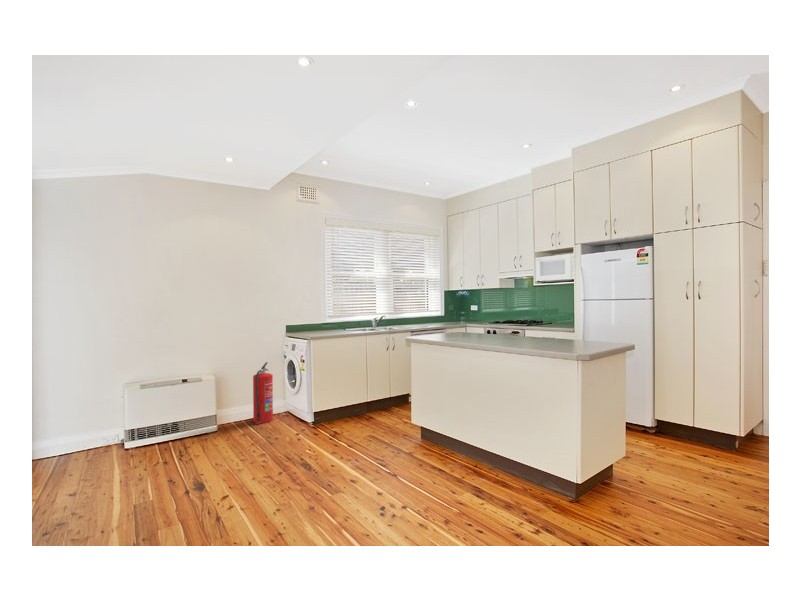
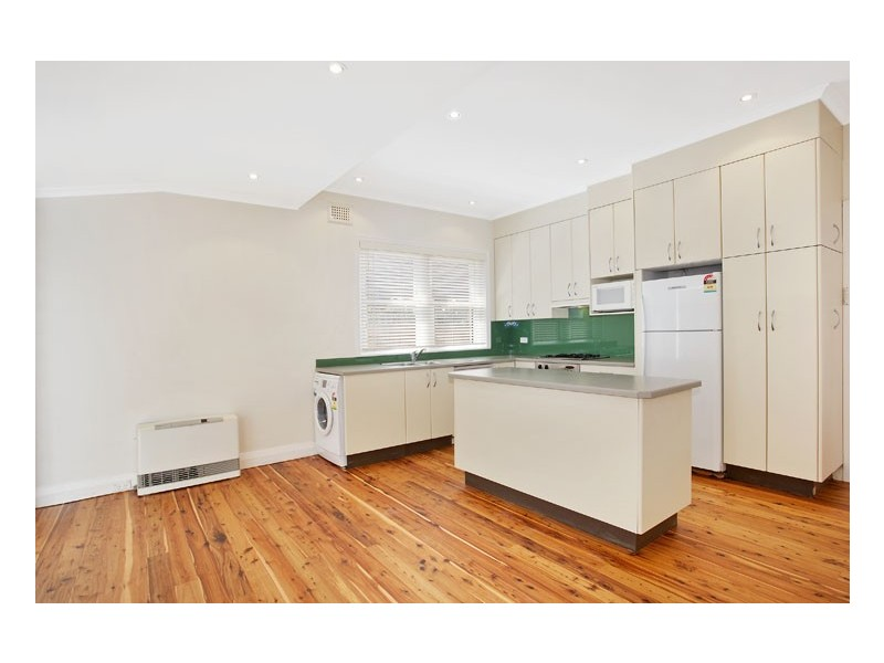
- fire extinguisher (262, 392)
